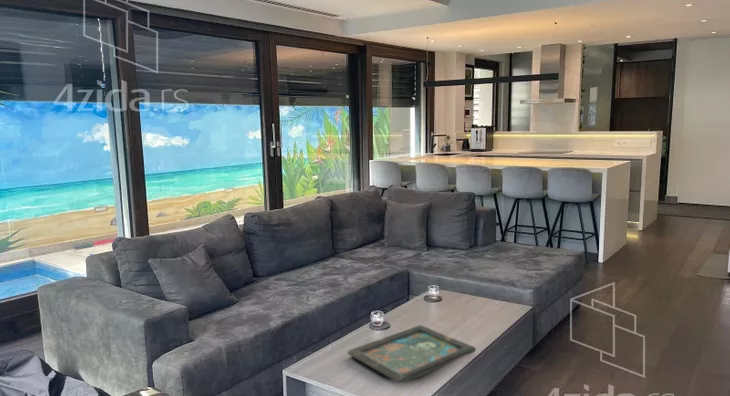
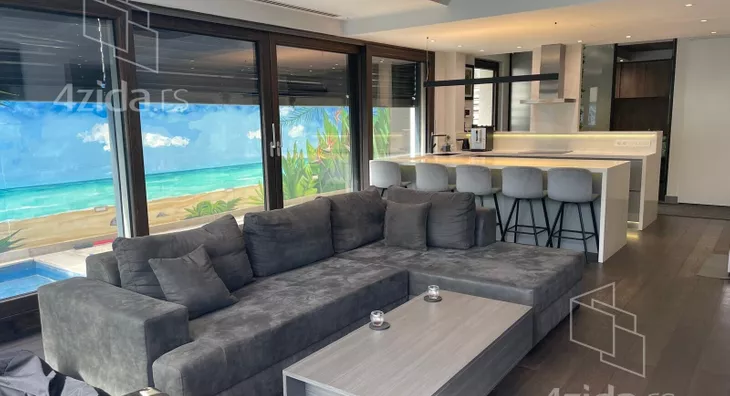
- decorative tray (411, 351)
